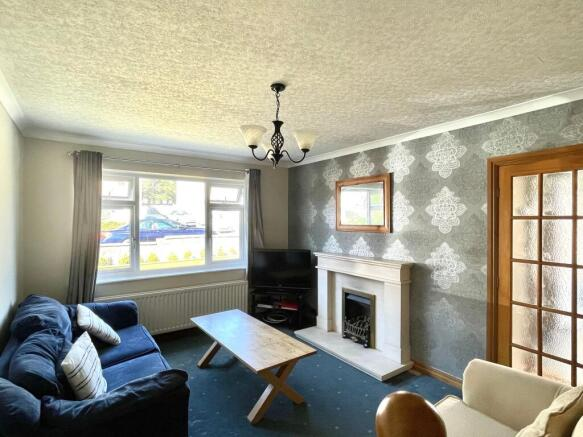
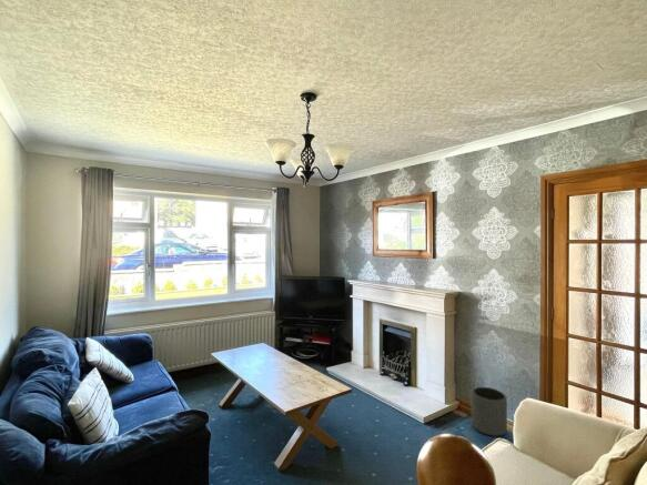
+ plant pot (488, 410)
